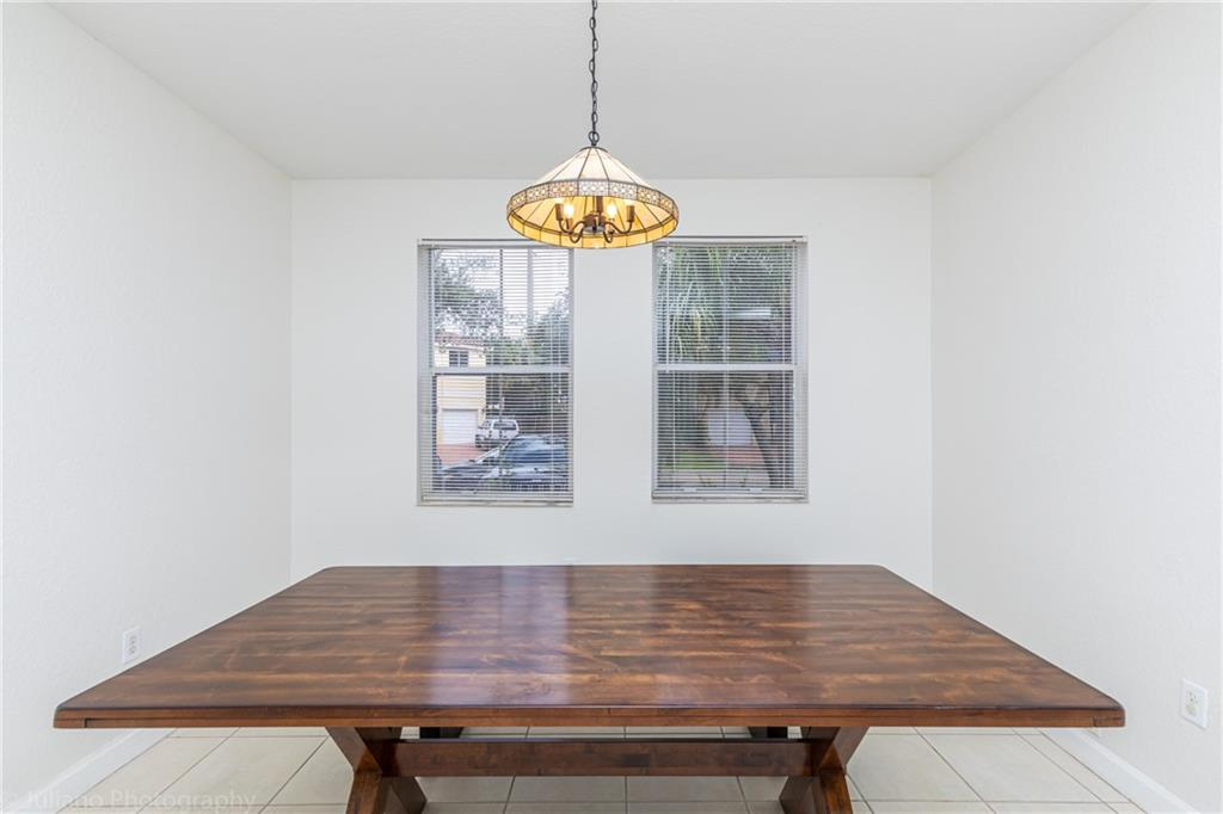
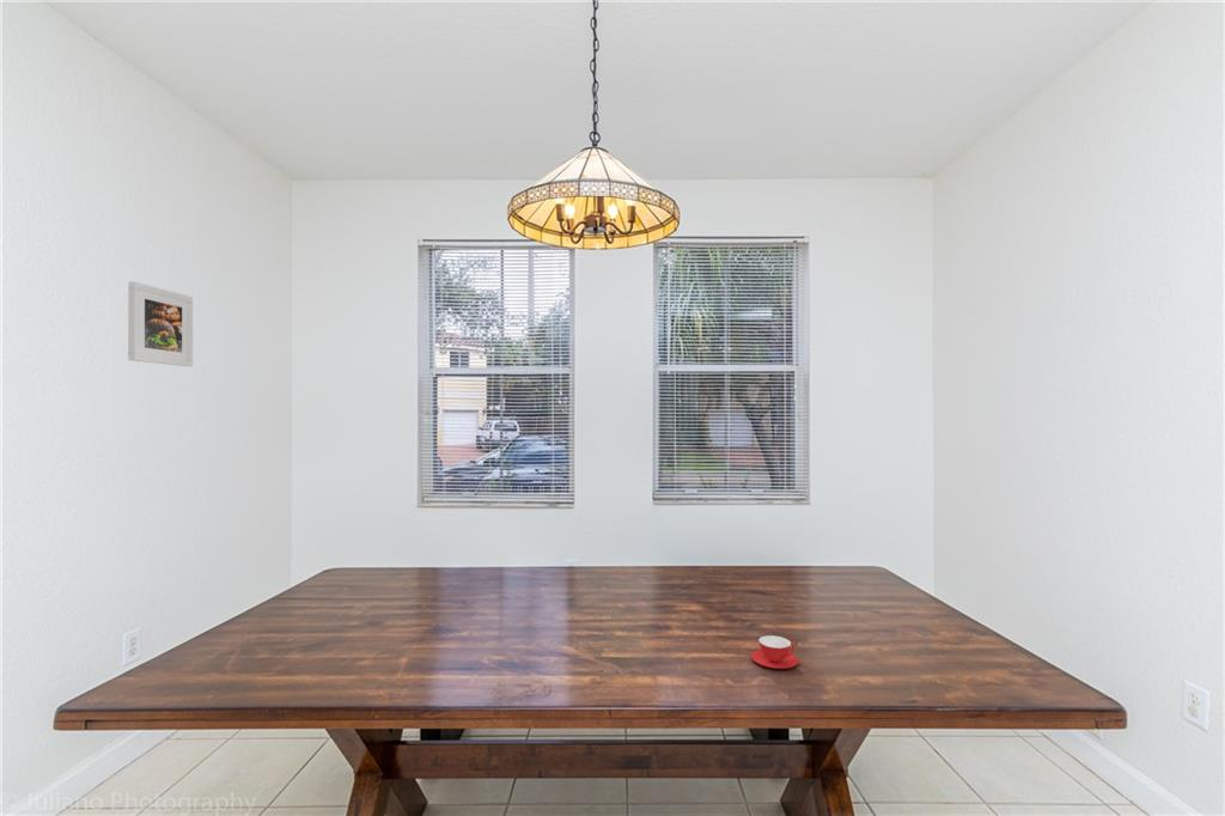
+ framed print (163, 327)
+ teacup (774, 651)
